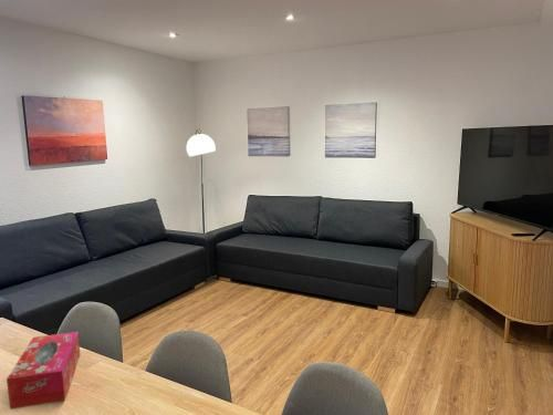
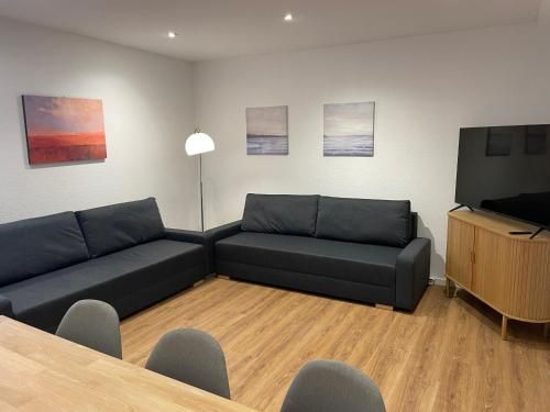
- tissue box (48, 365)
